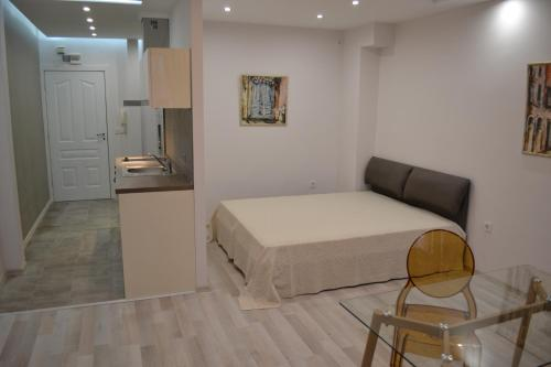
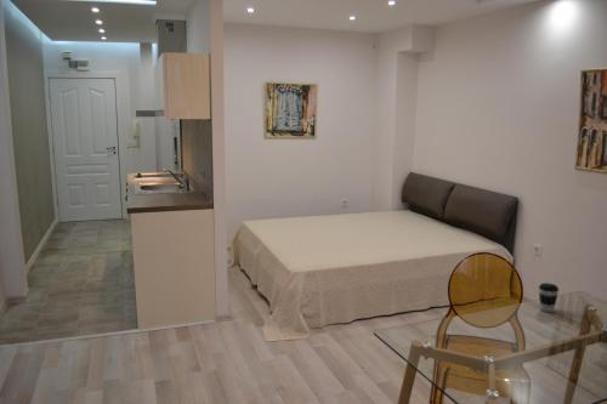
+ coffee cup (548, 297)
